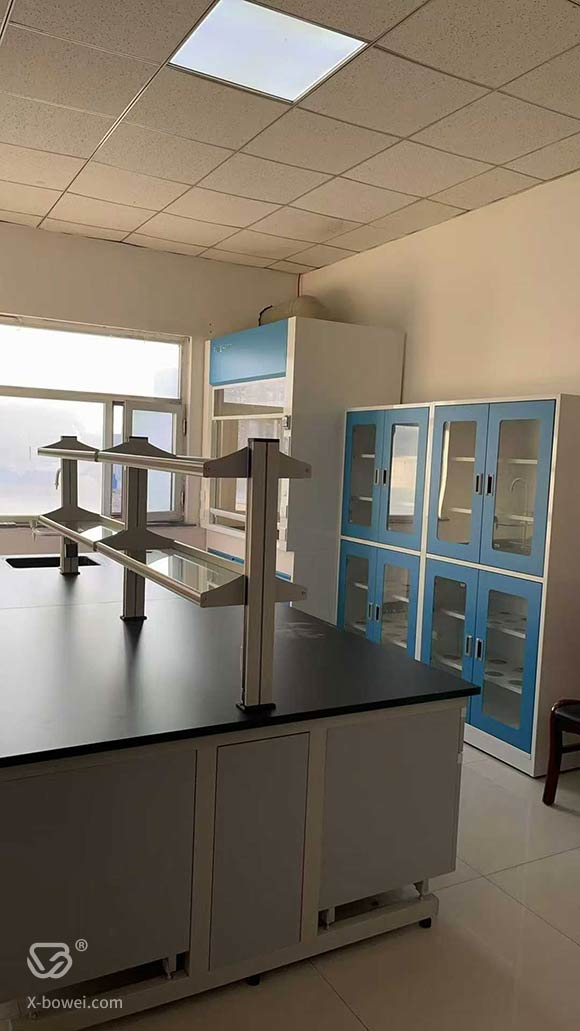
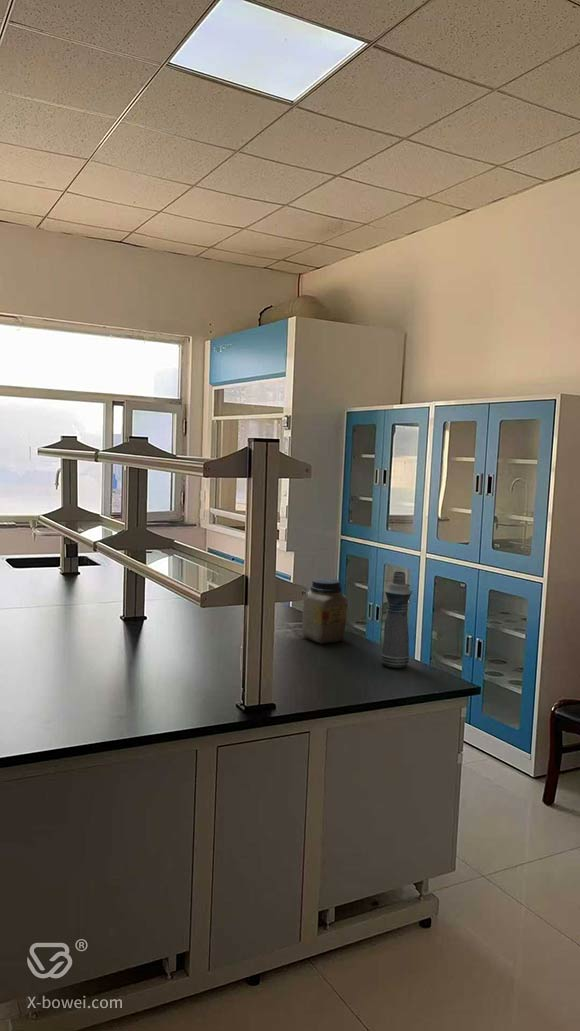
+ bottle (397, 618)
+ jar (325, 609)
